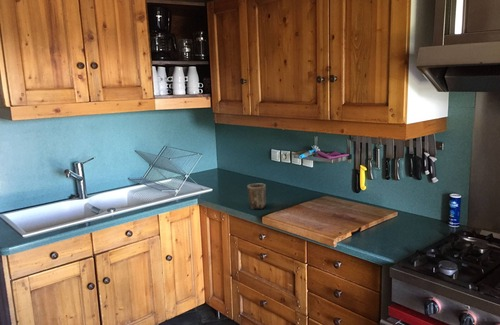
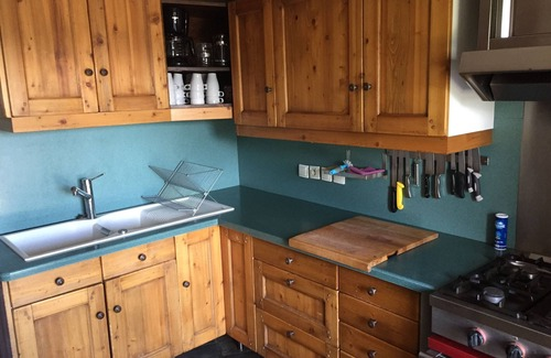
- mug (257, 195)
